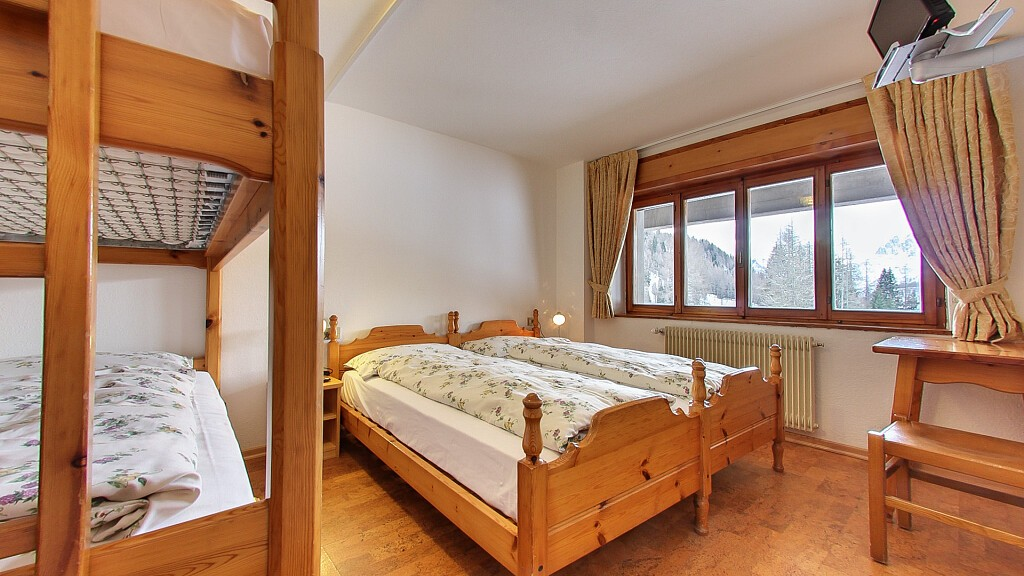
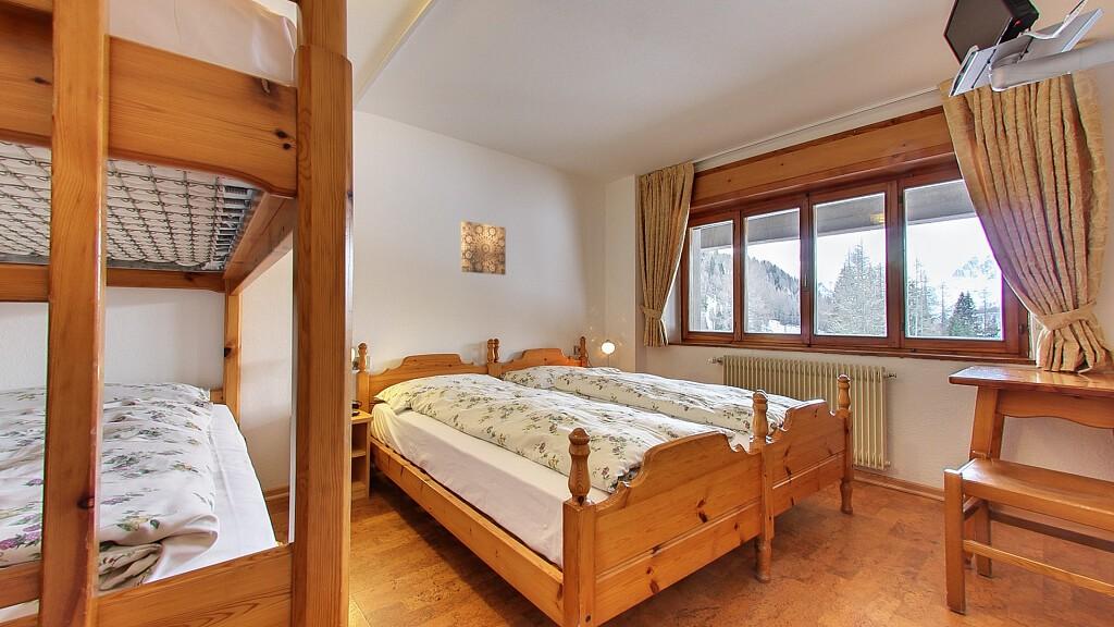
+ wall art (483, 248)
